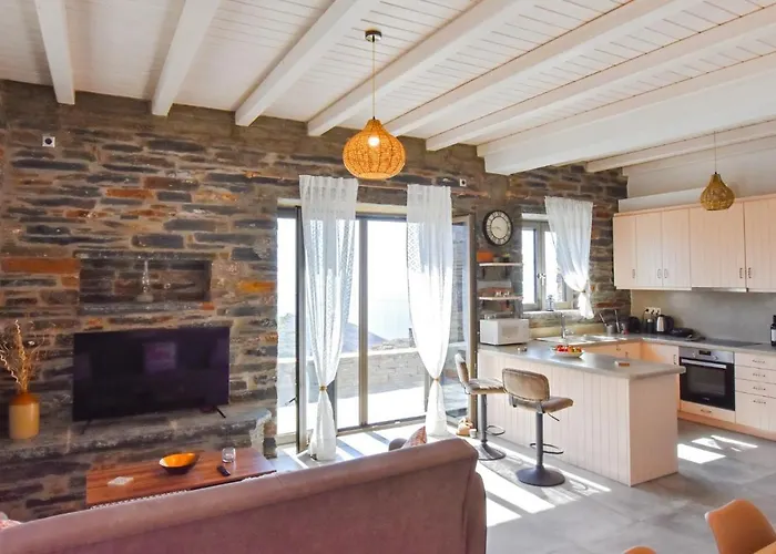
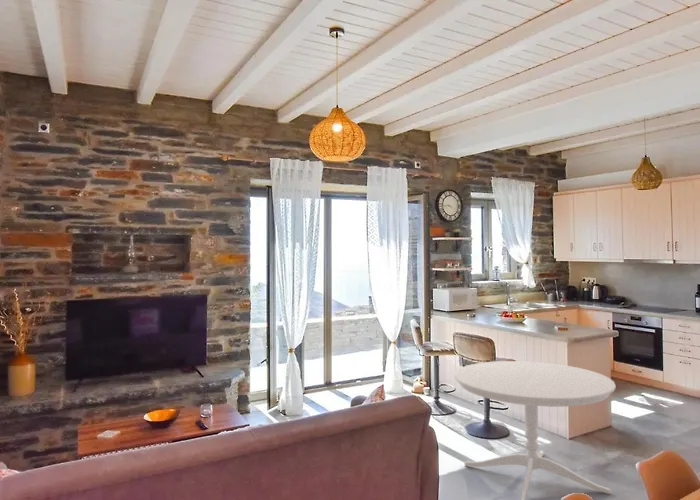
+ dining table (531, 427)
